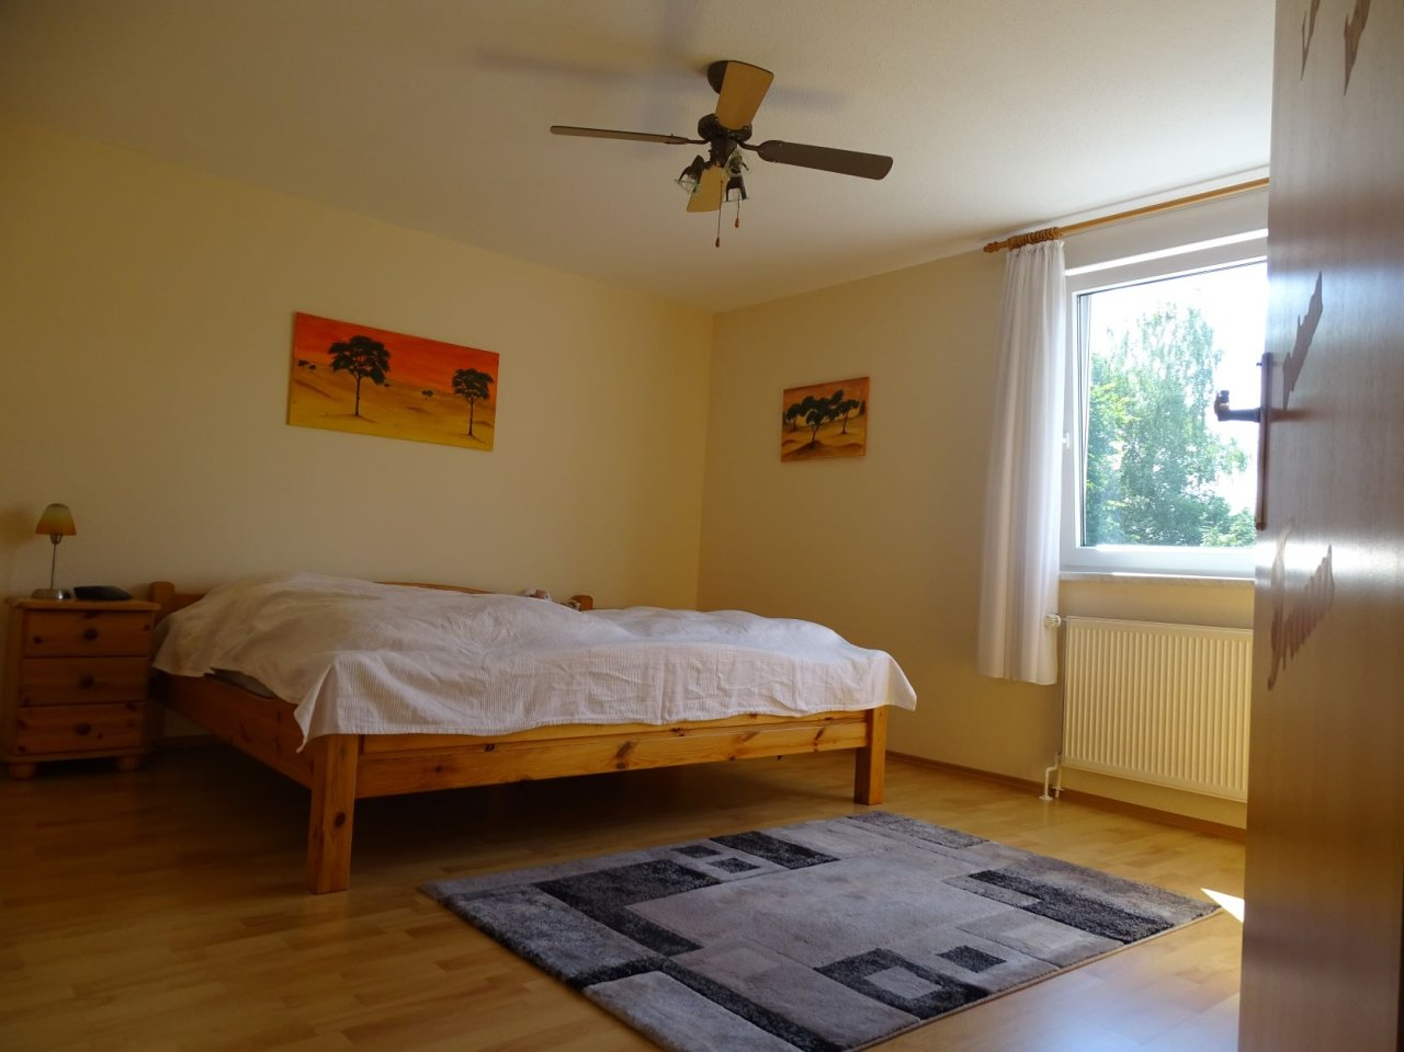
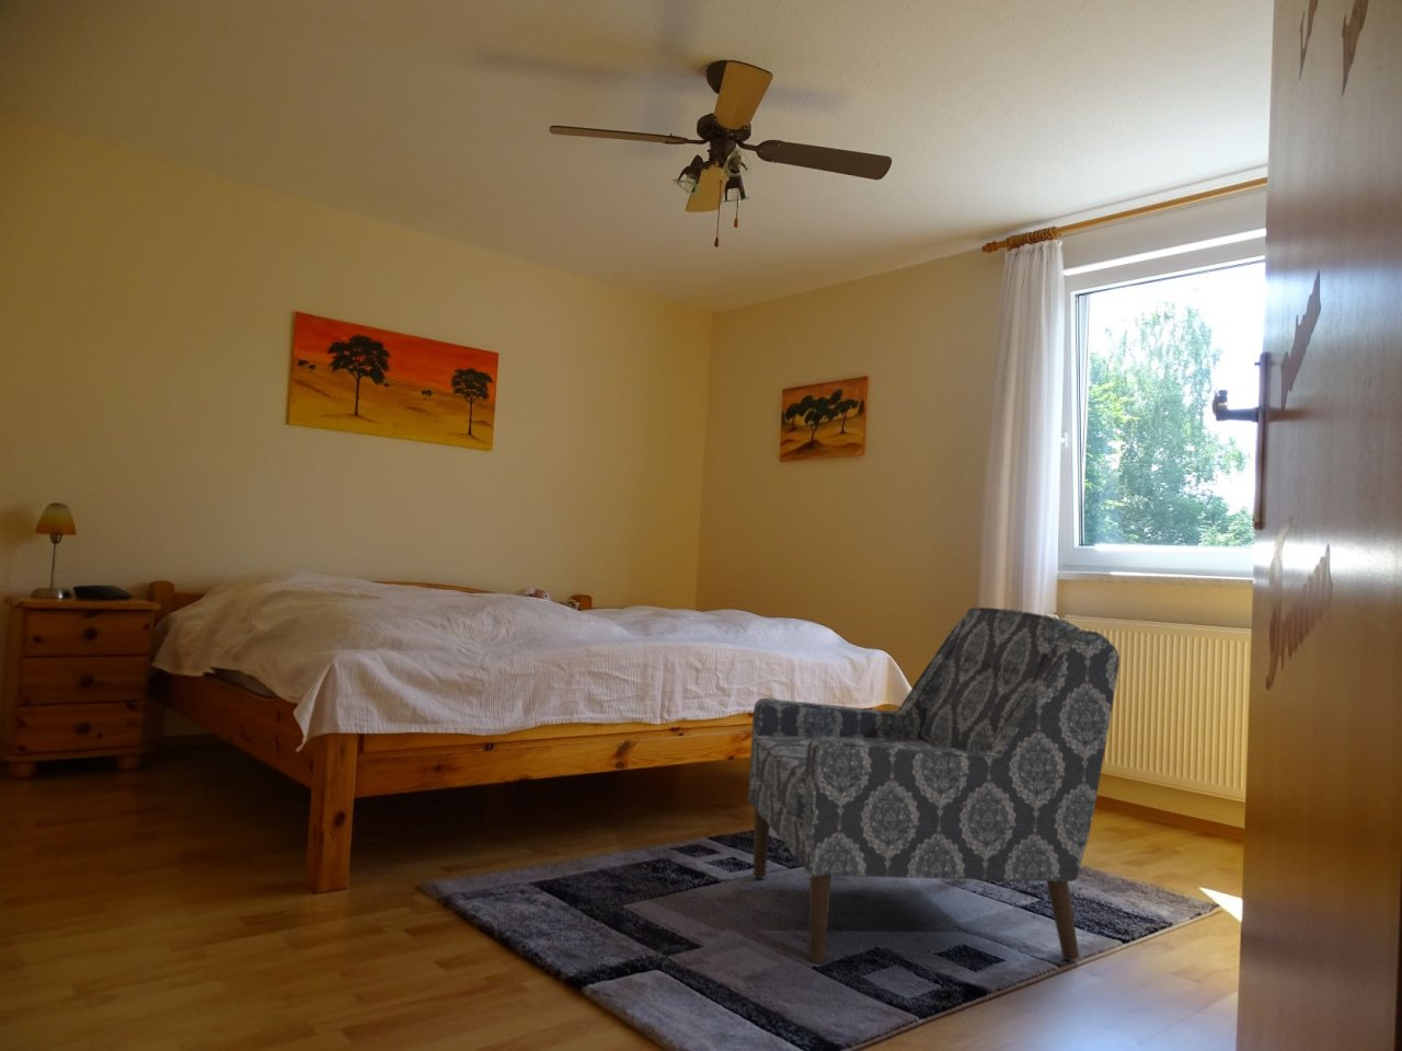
+ chair (910, 758)
